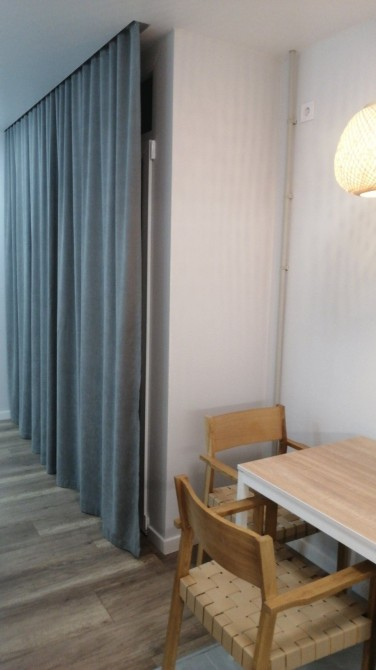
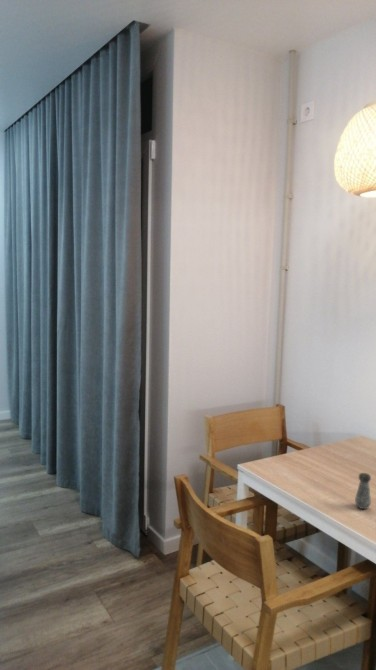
+ salt shaker (363, 490)
